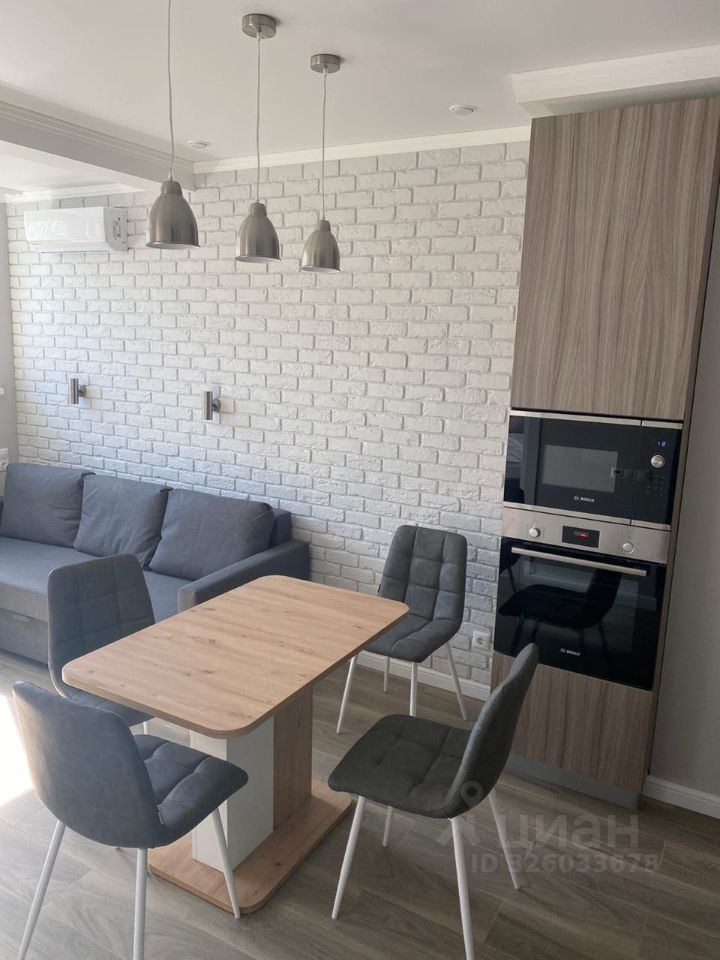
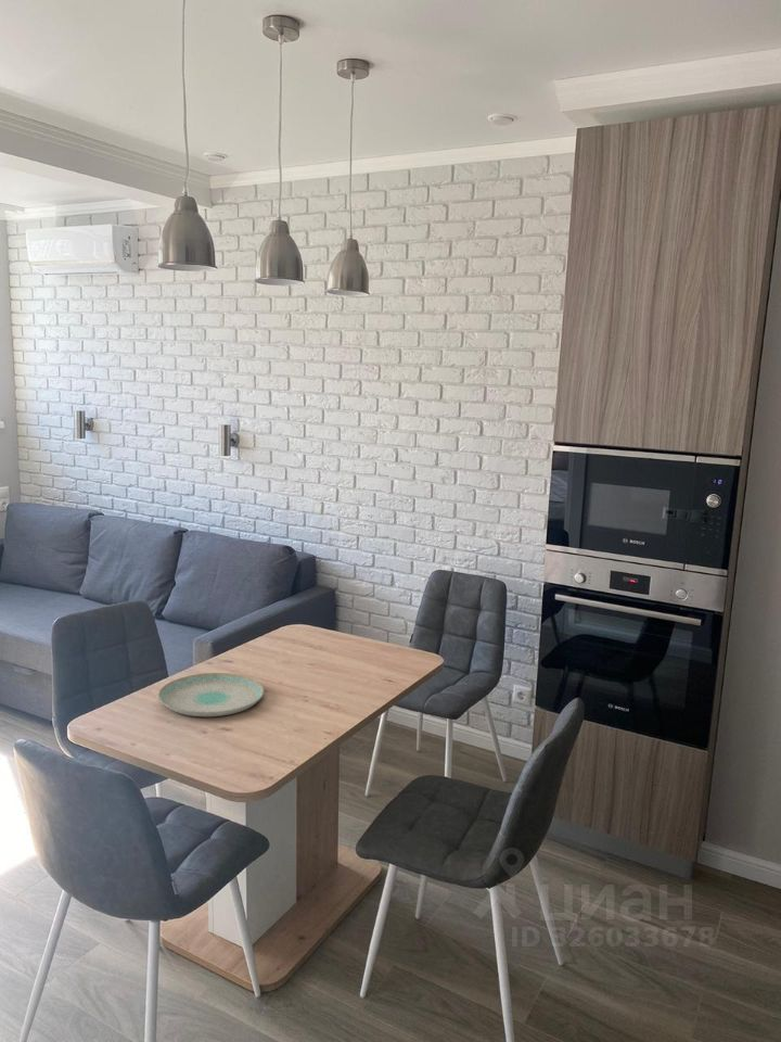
+ plate (212, 695)
